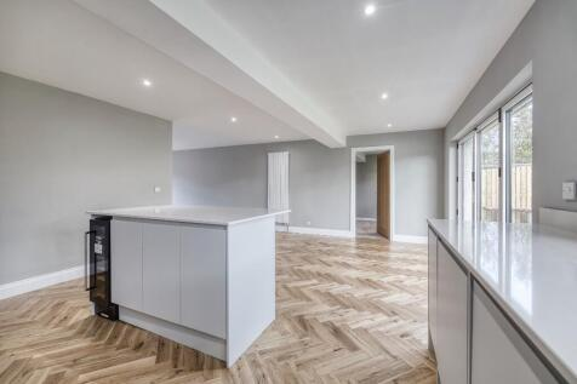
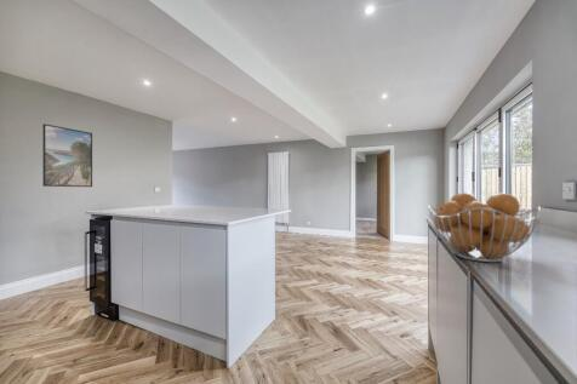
+ fruit basket (478, 224)
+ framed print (69, 157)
